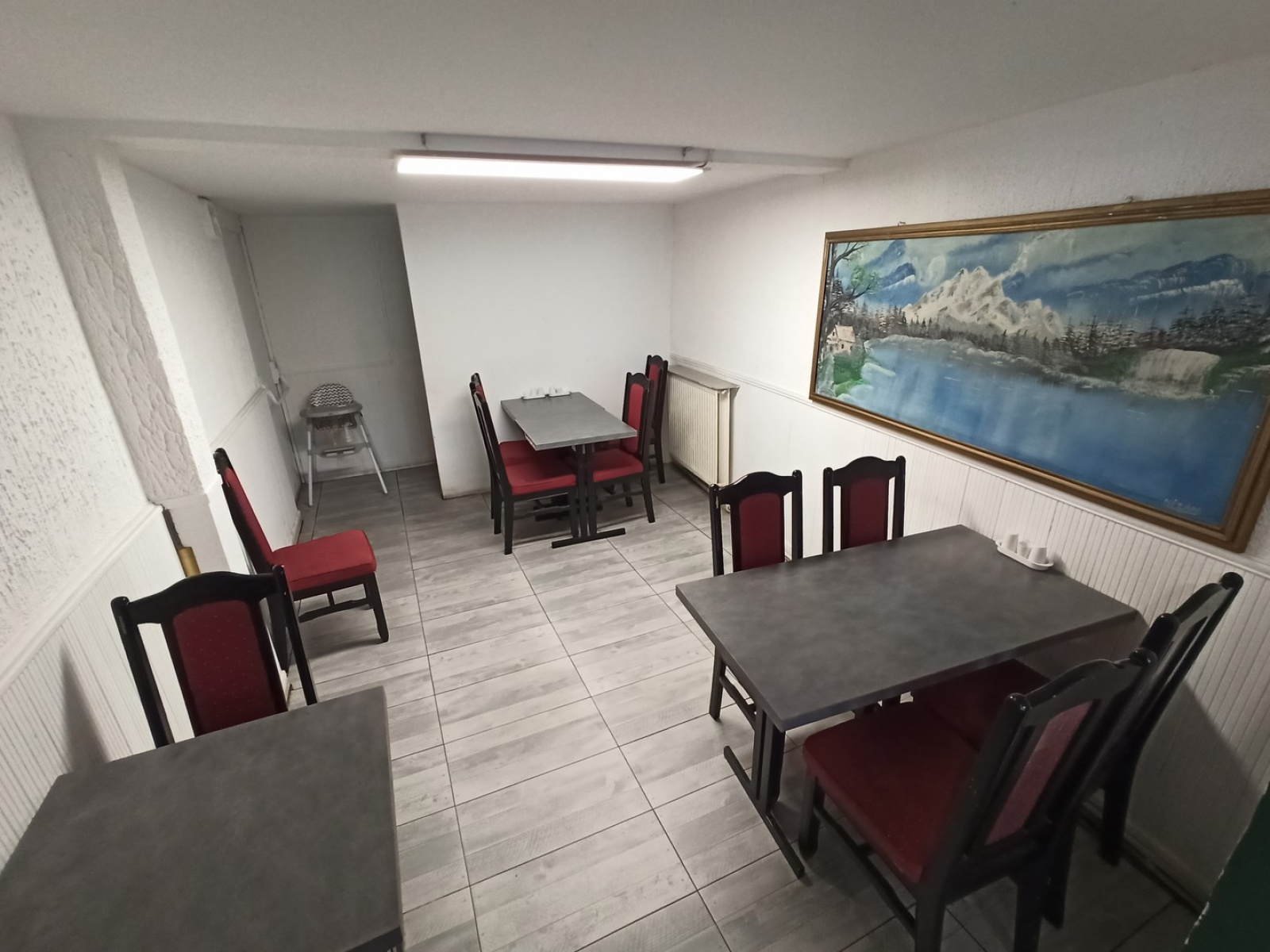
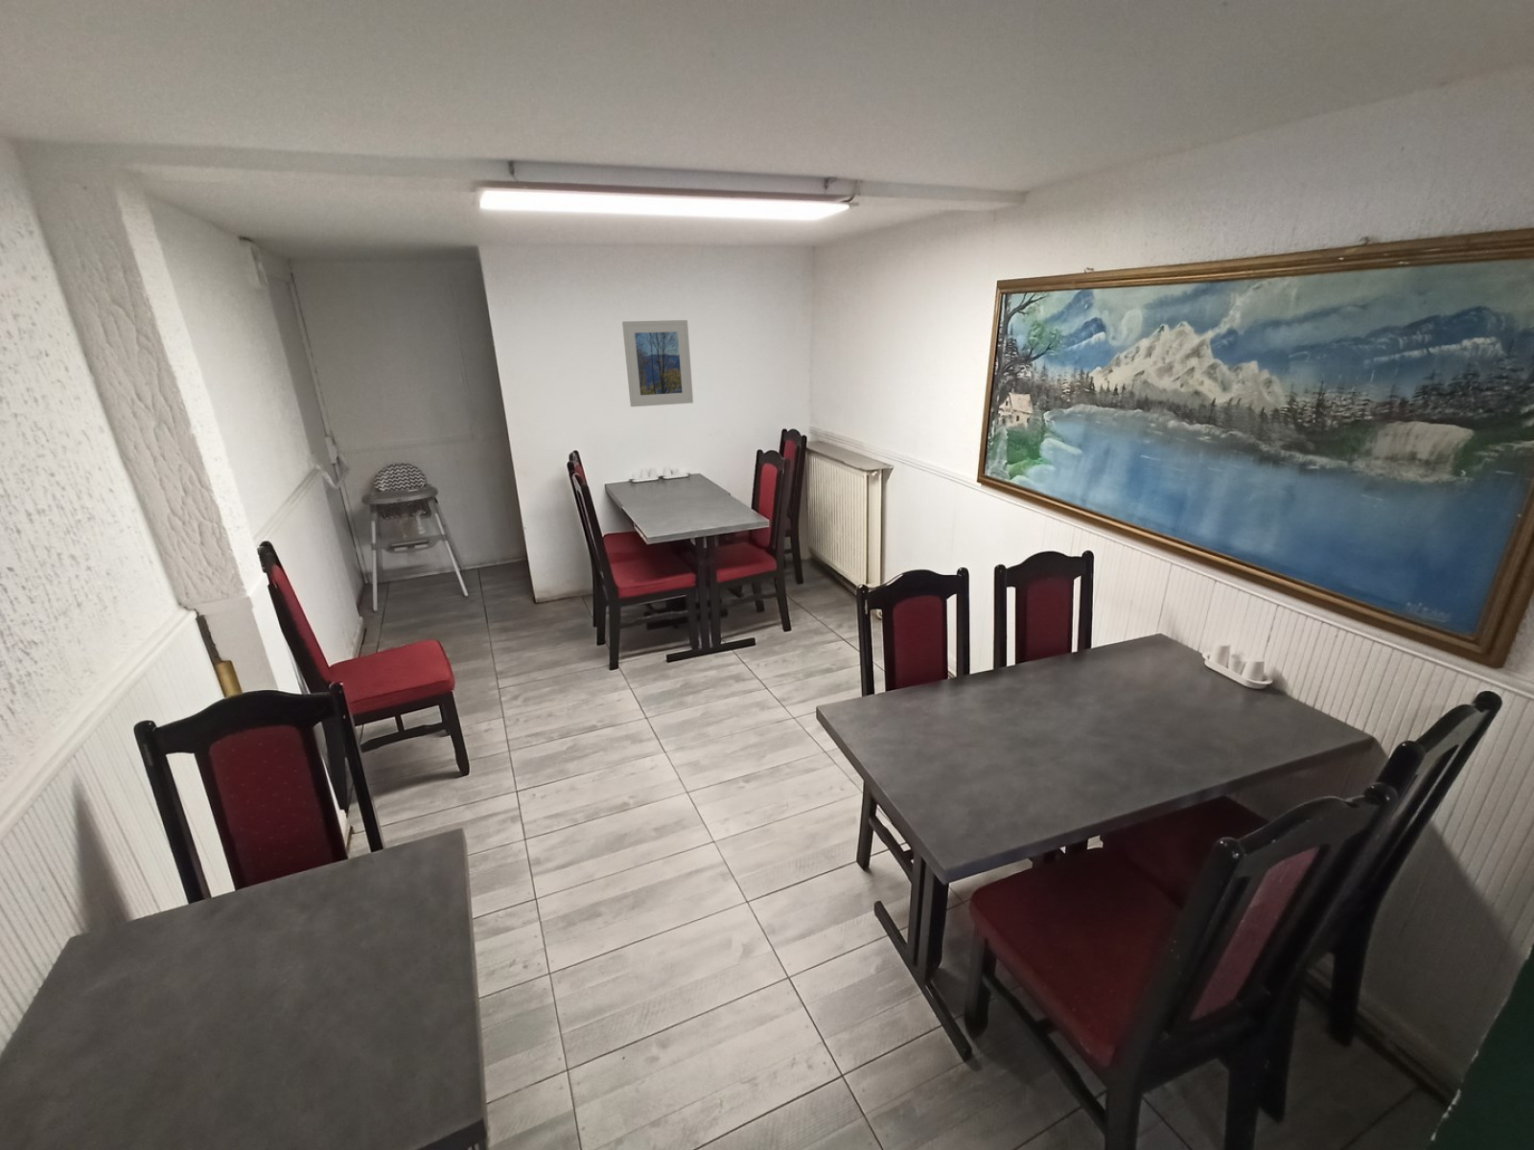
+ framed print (658, 364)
